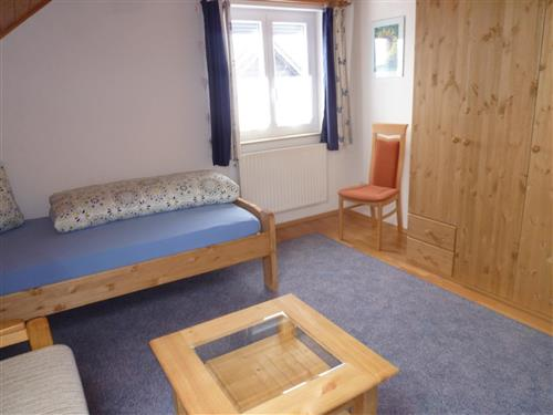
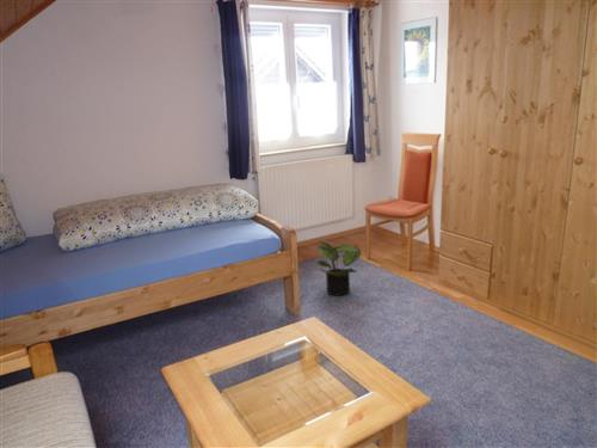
+ potted plant (332, 265)
